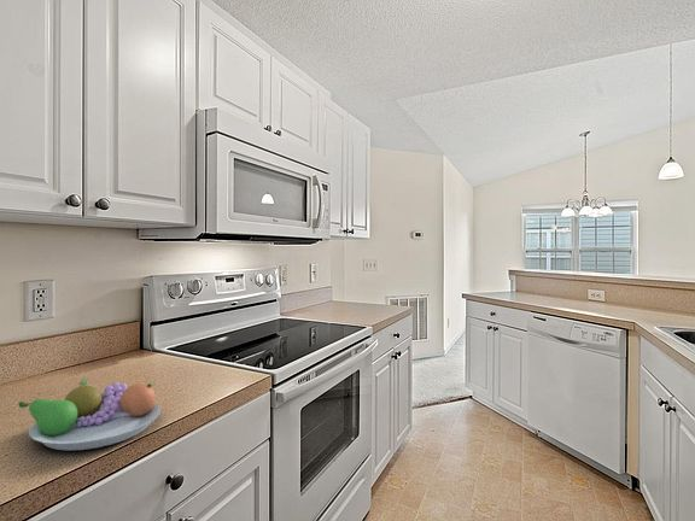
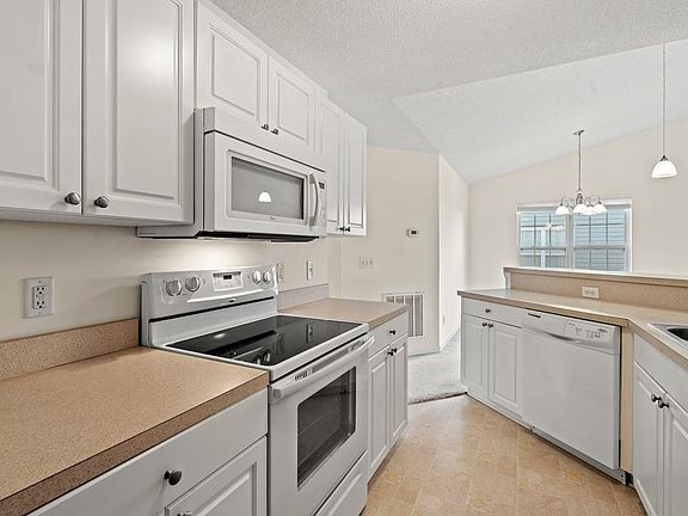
- fruit bowl (94, 406)
